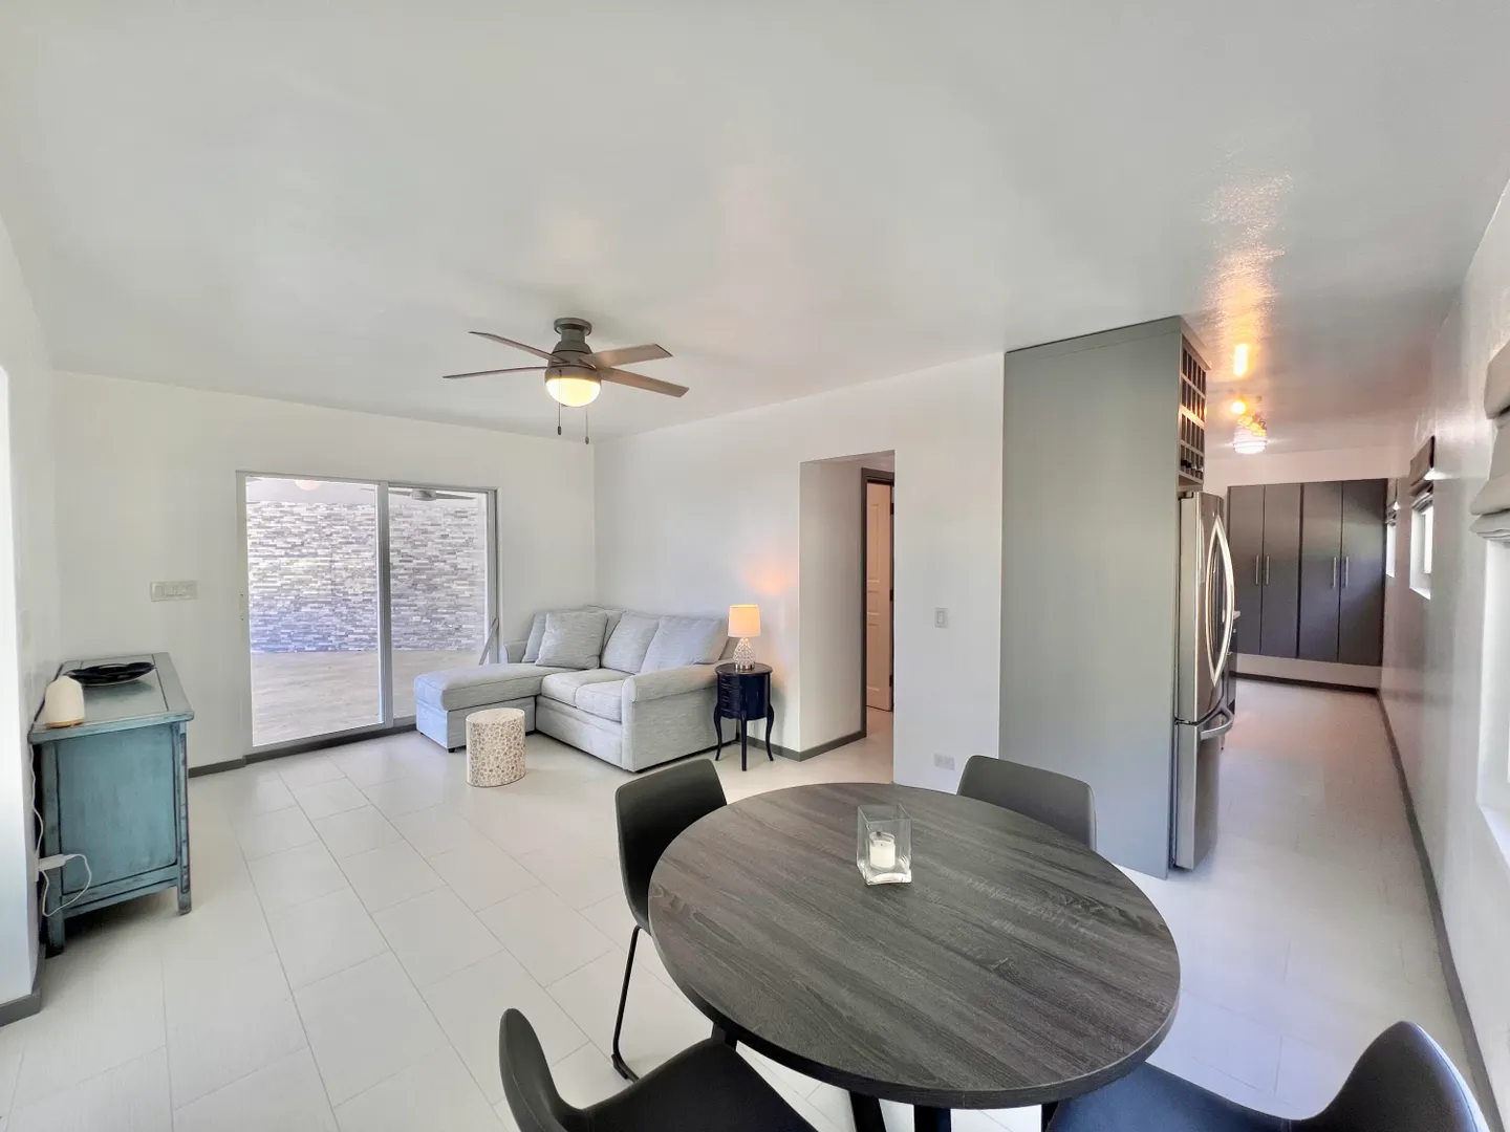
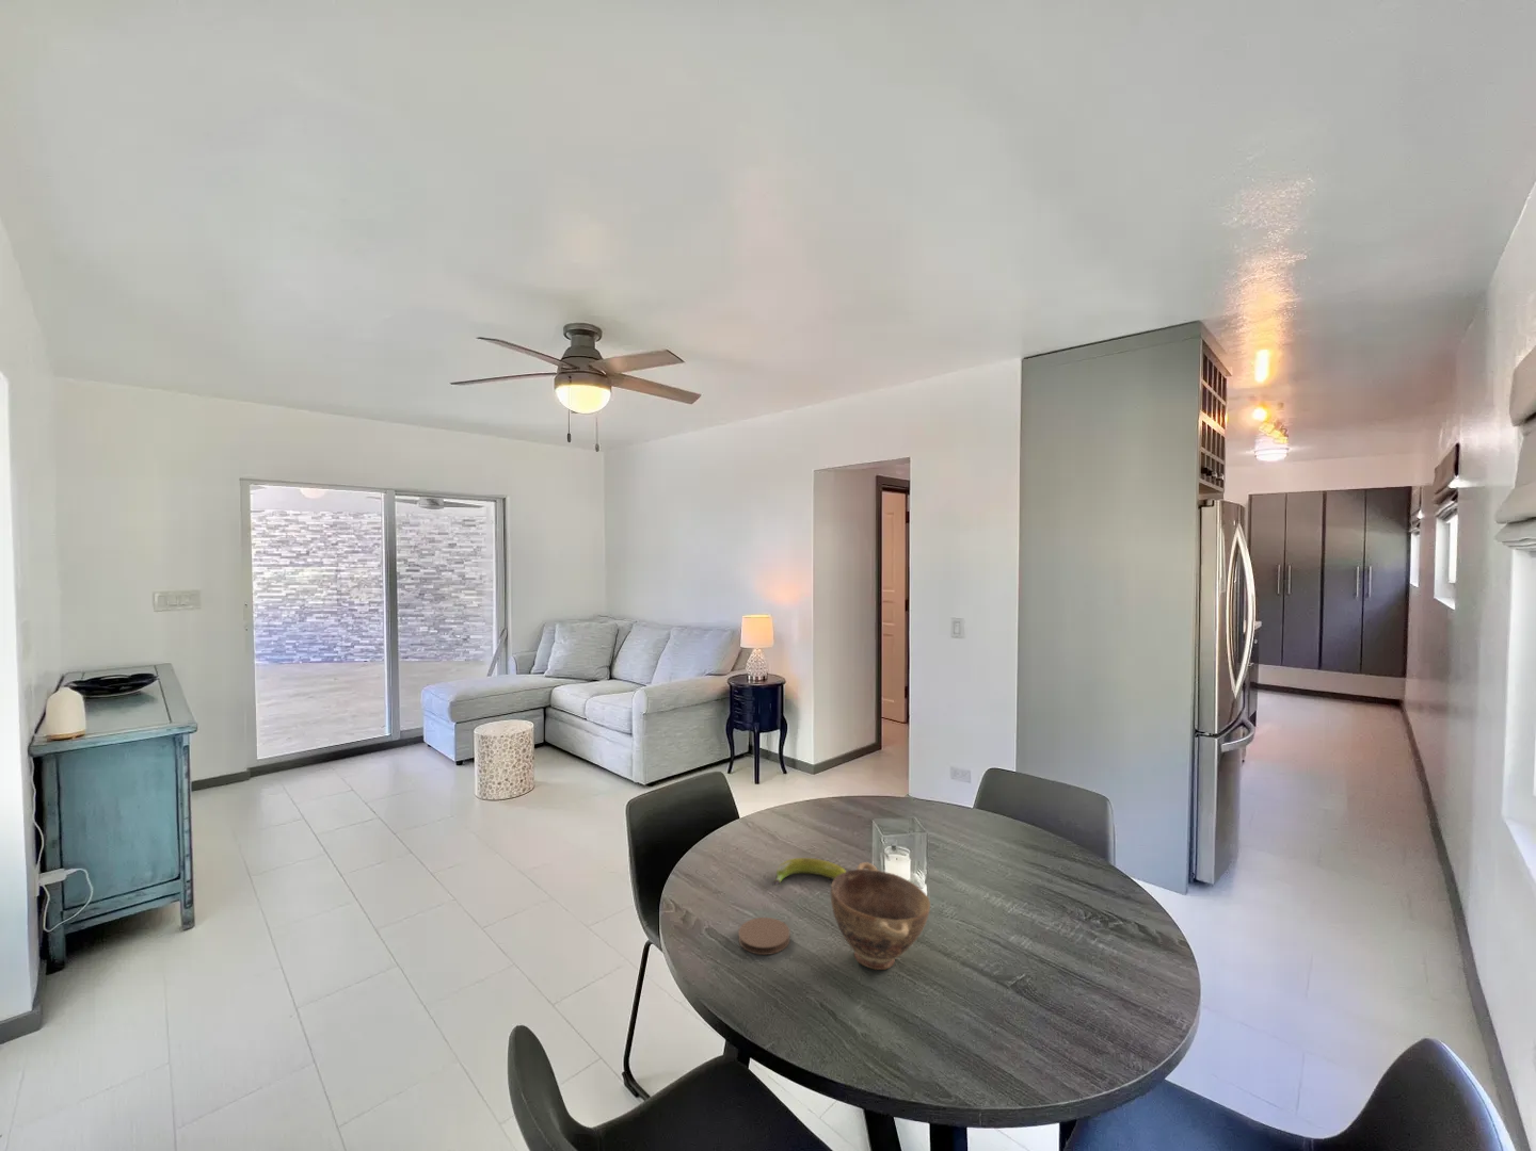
+ coaster (763, 935)
+ banana (809, 871)
+ bowl (879, 924)
